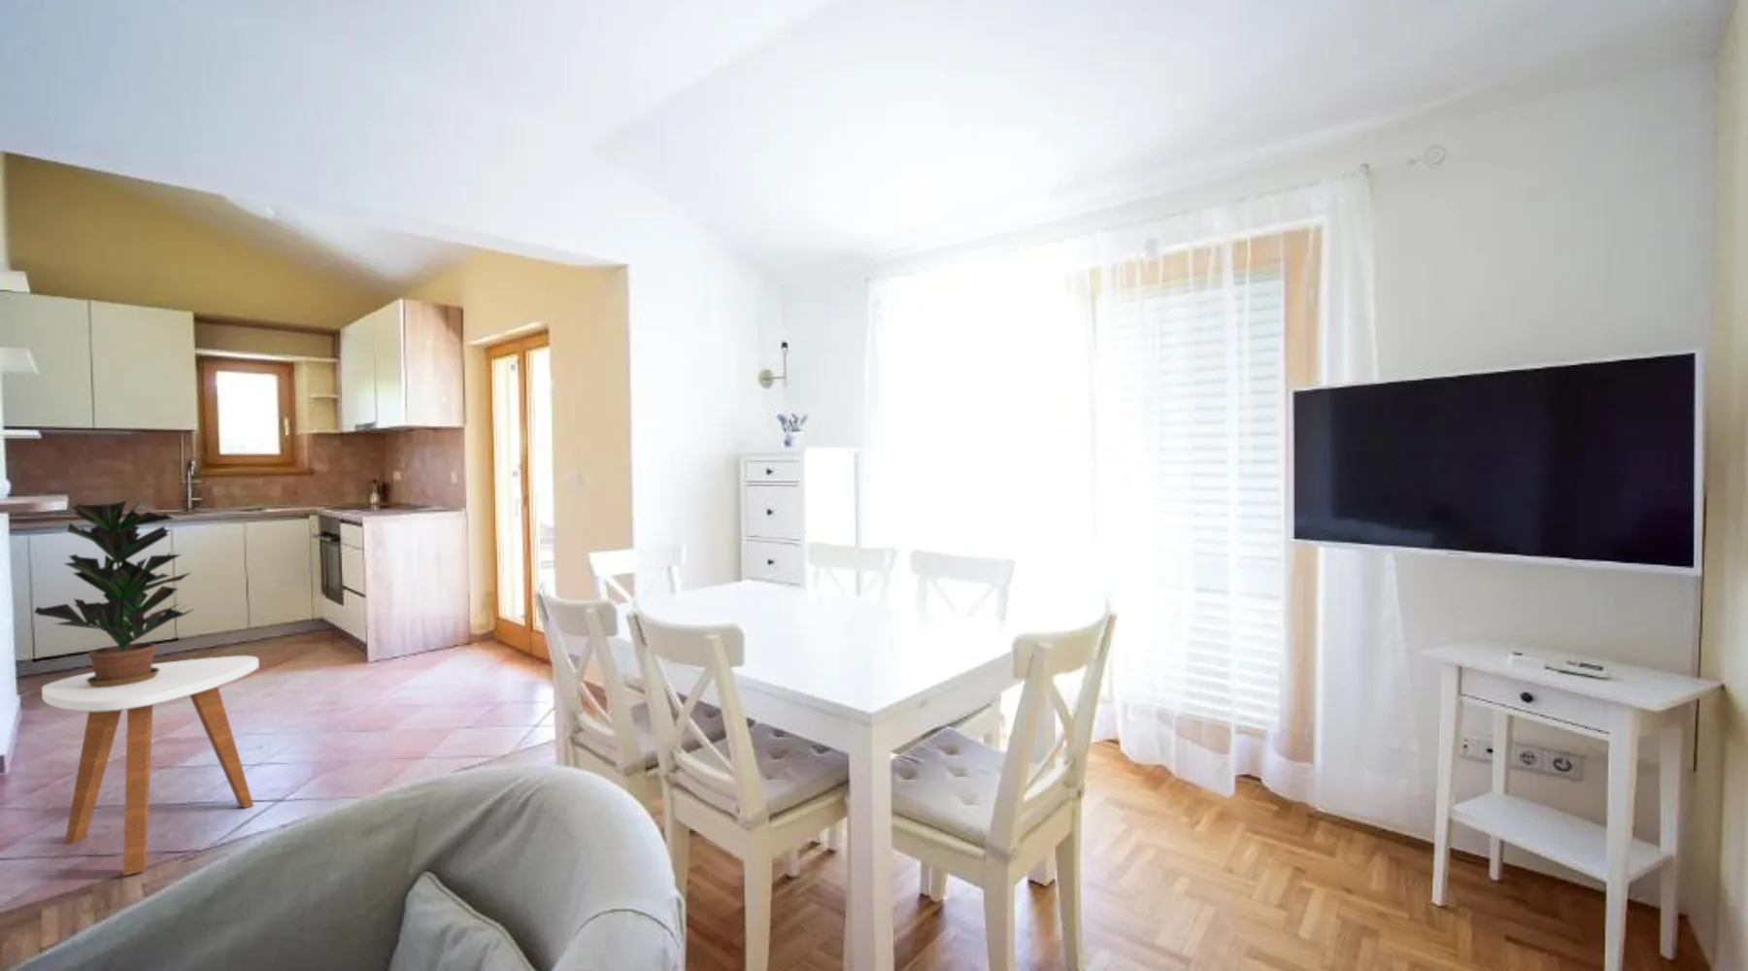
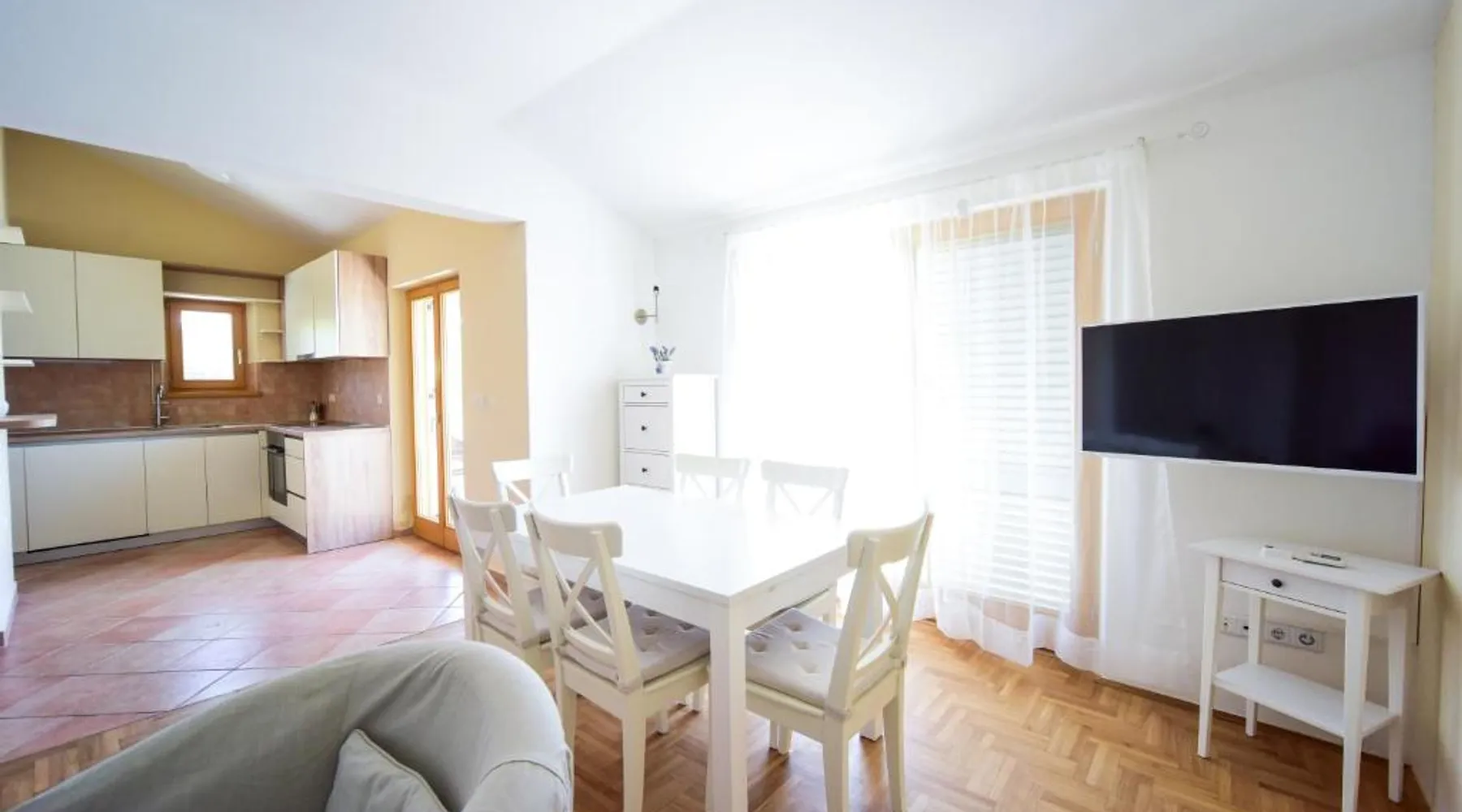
- side table (149, 757)
- potted plant (124, 588)
